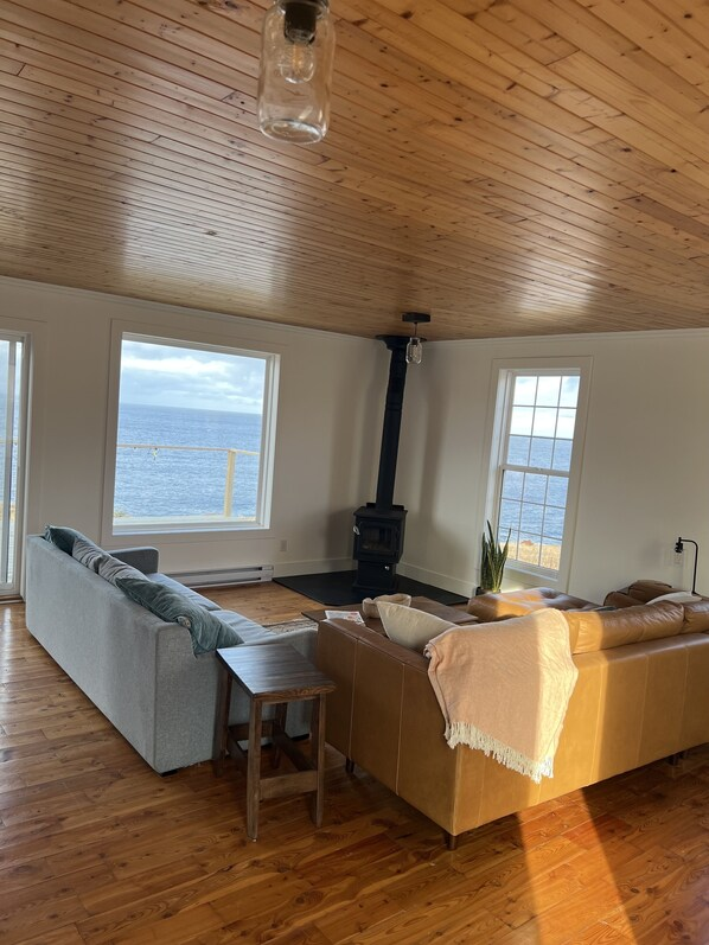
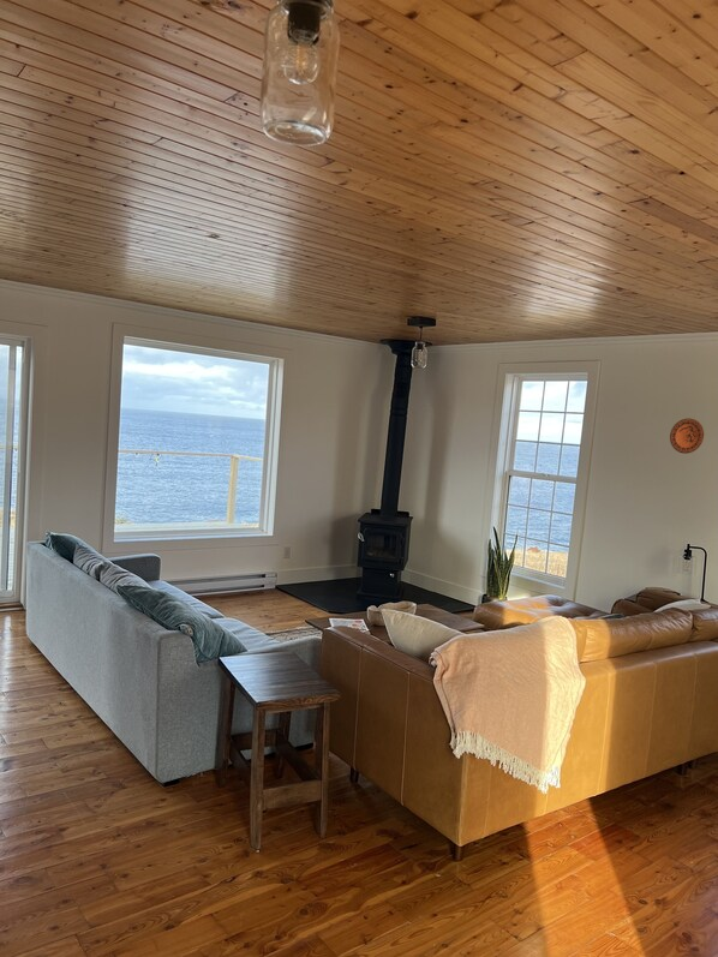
+ decorative plate (687, 436)
